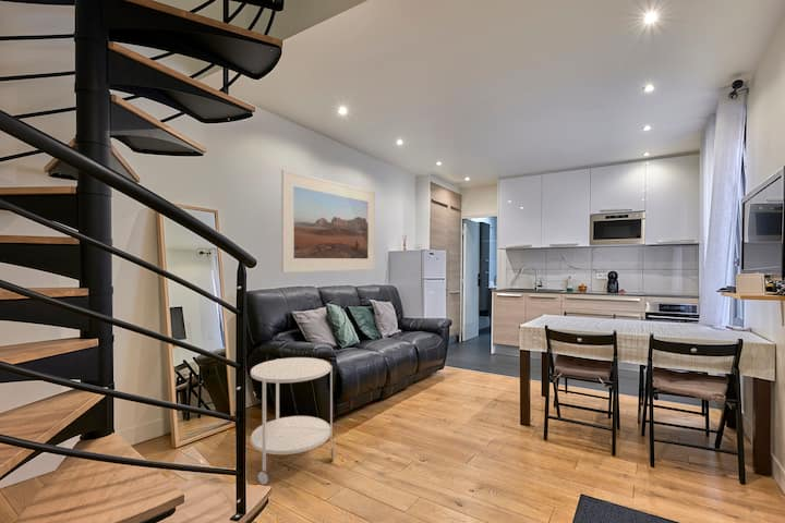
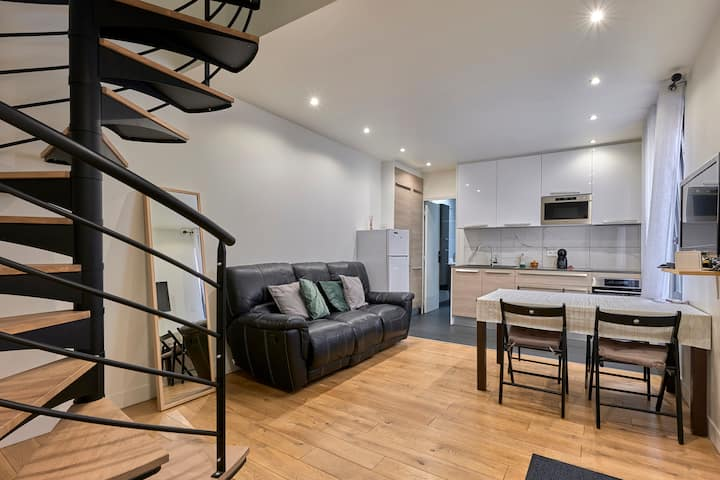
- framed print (335, 227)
- side table (292, 416)
